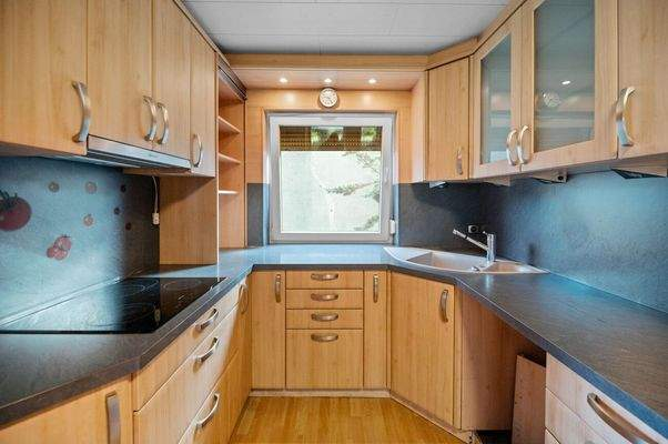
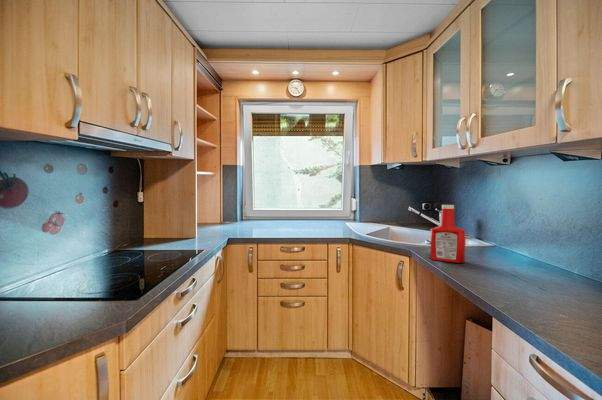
+ soap bottle (447, 232)
